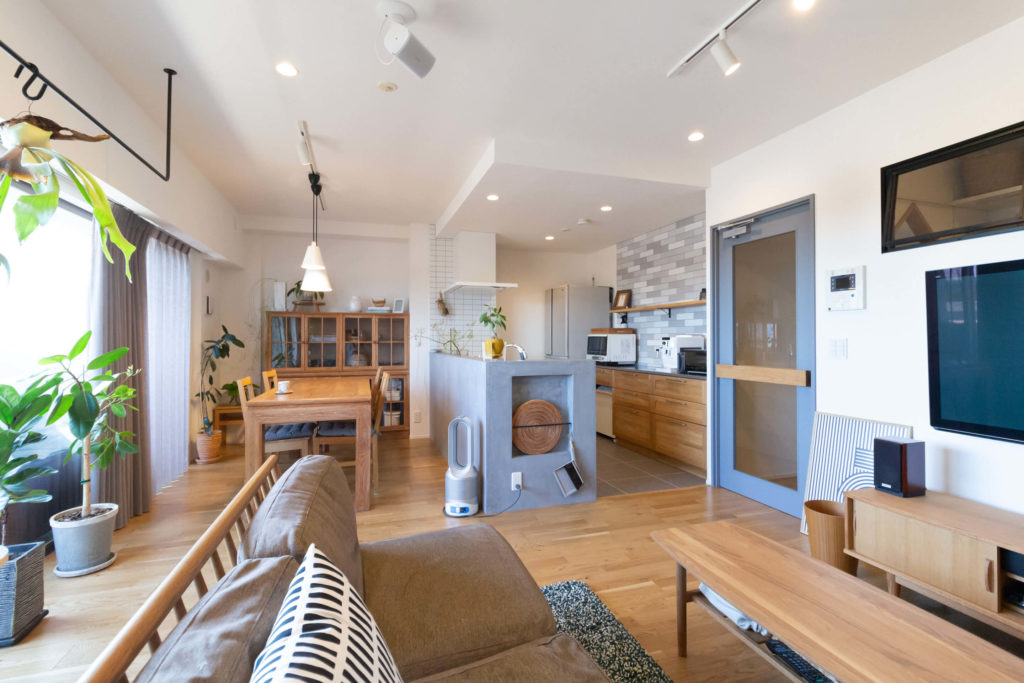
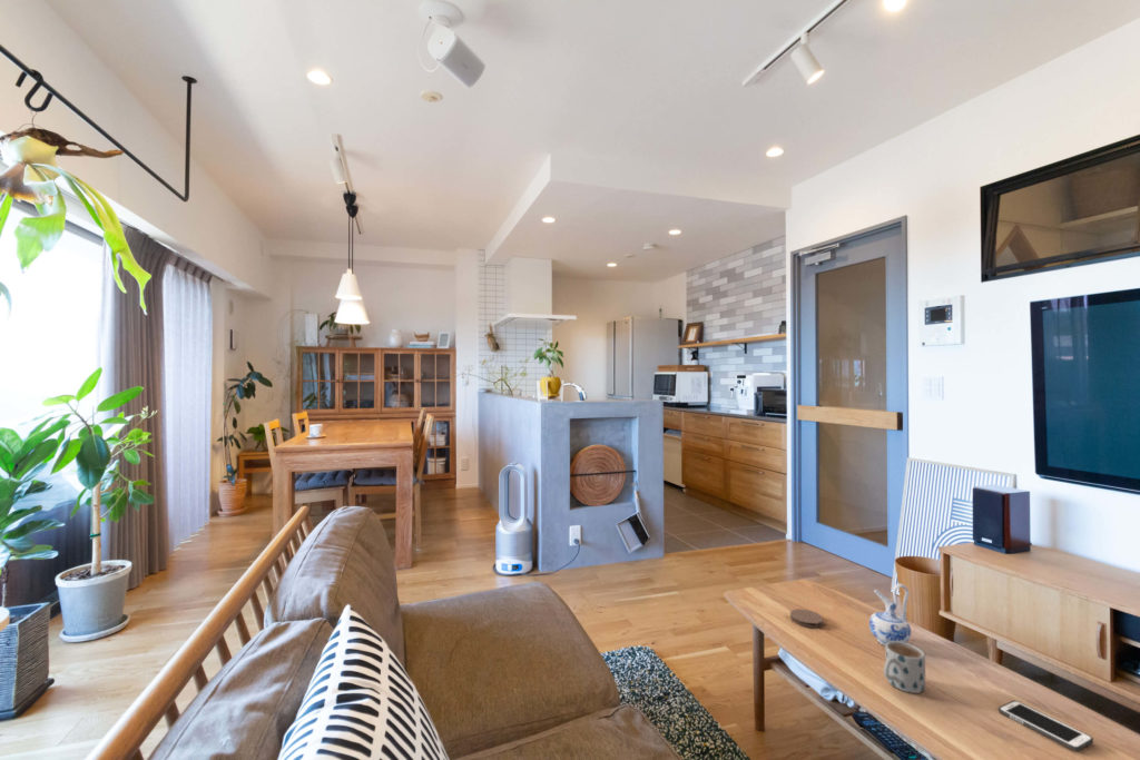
+ ceramic pitcher (890, 613)
+ mug (901, 668)
+ coaster (806, 618)
+ cell phone (1043, 723)
